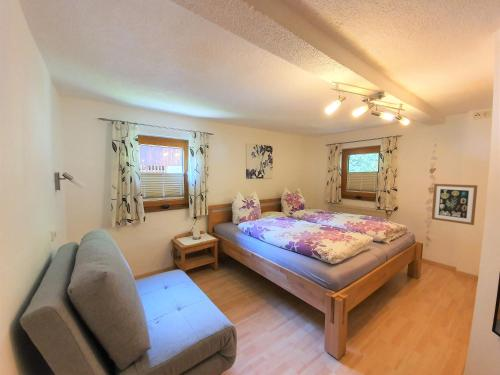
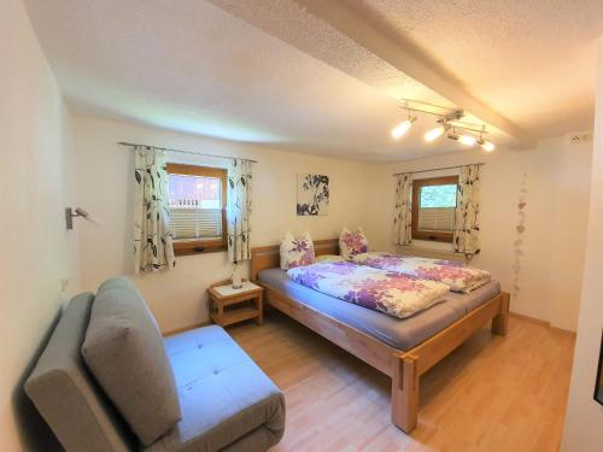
- wall art (453, 203)
